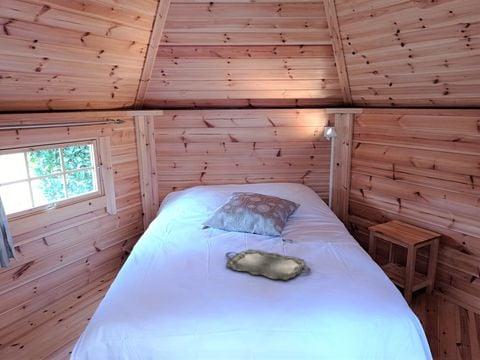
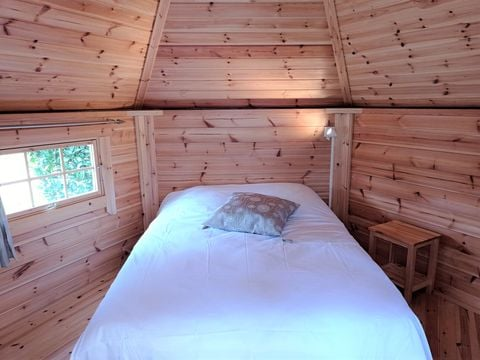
- serving tray (265, 263)
